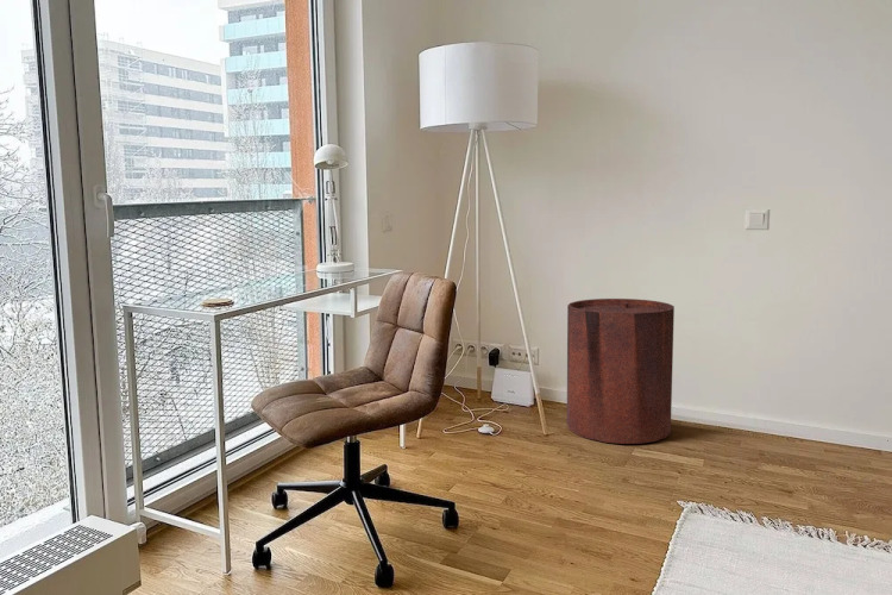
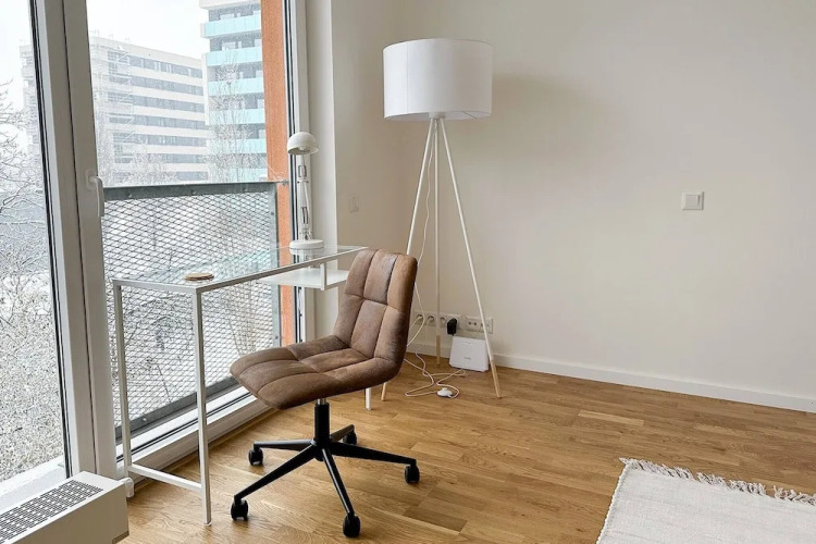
- trash can (618, 367)
